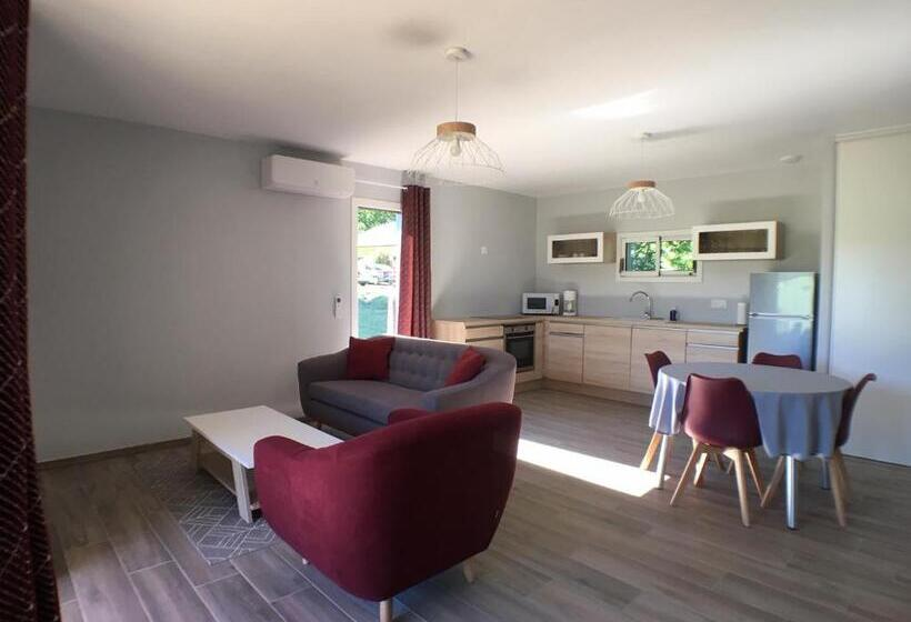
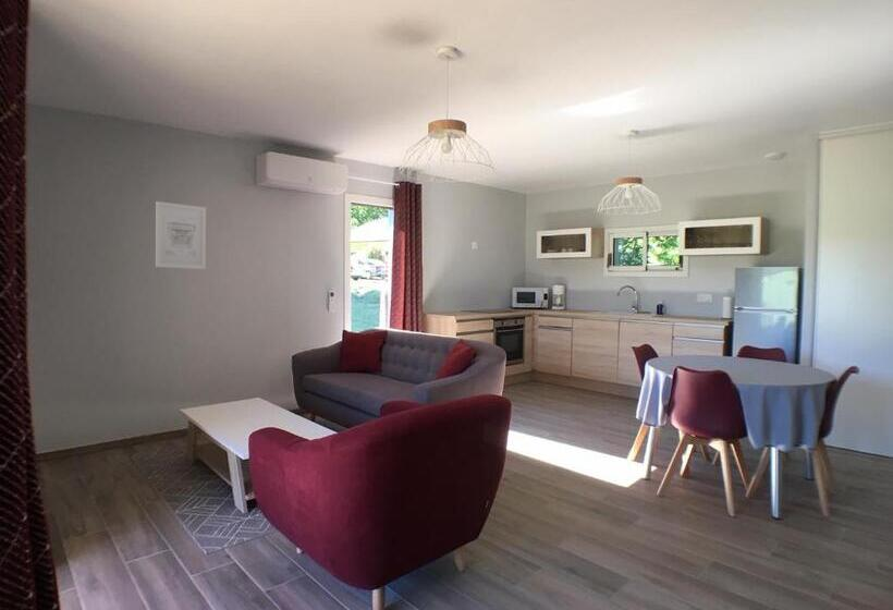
+ wall art (181, 236)
